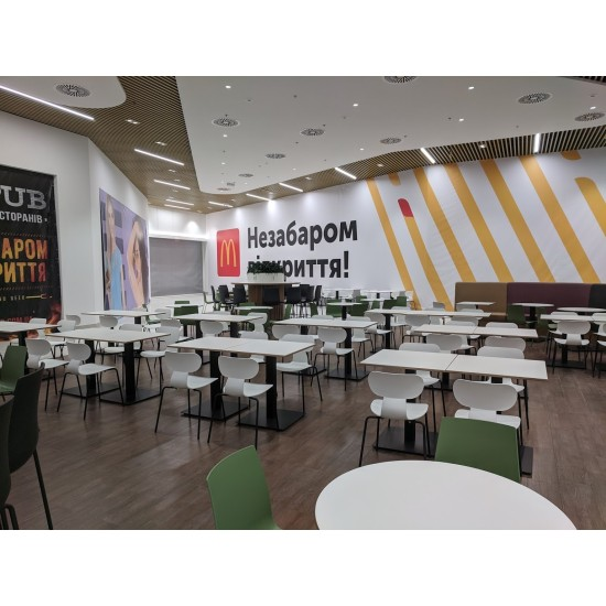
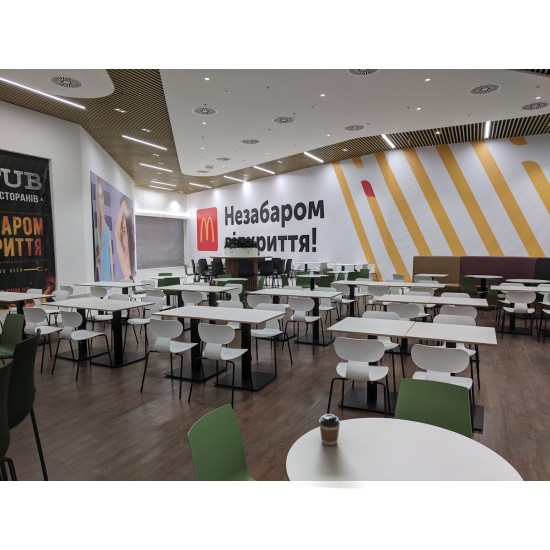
+ coffee cup (329, 428)
